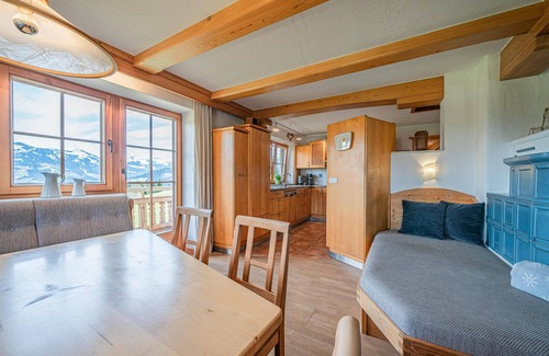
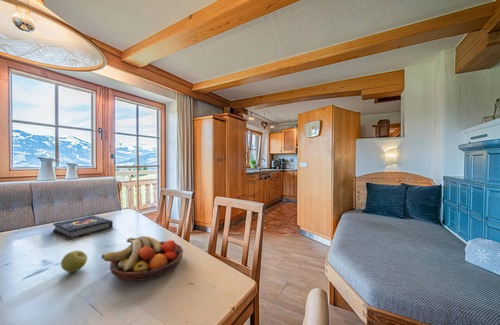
+ apple (74, 261)
+ fruit bowl (148, 252)
+ book (83, 225)
